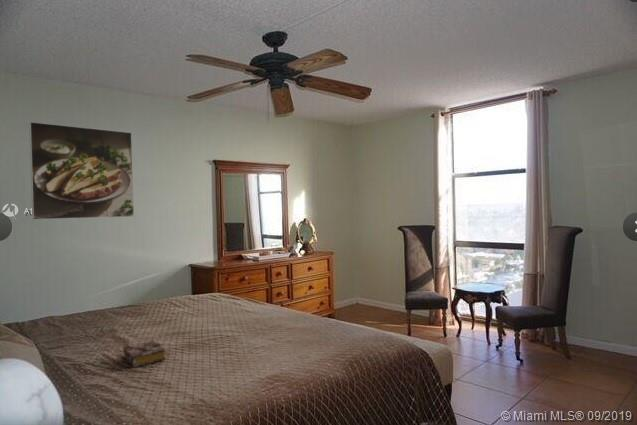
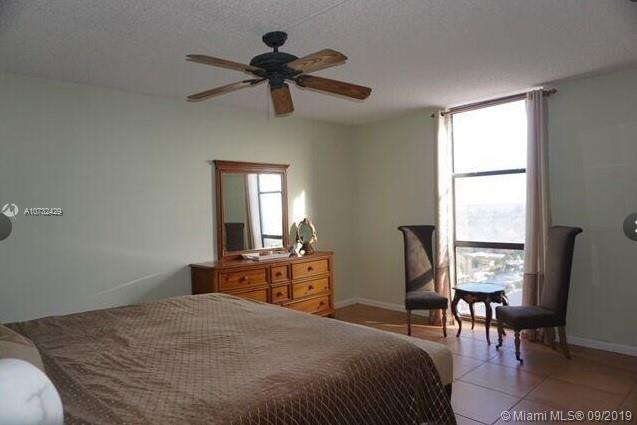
- book (144, 352)
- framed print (85, 172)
